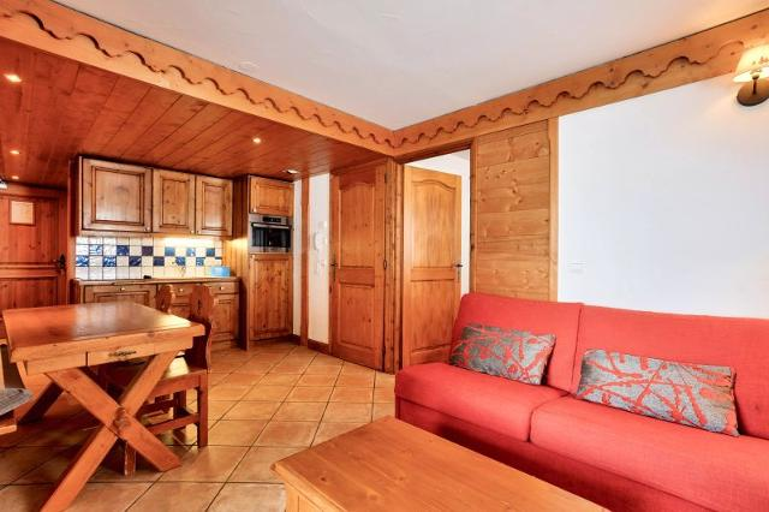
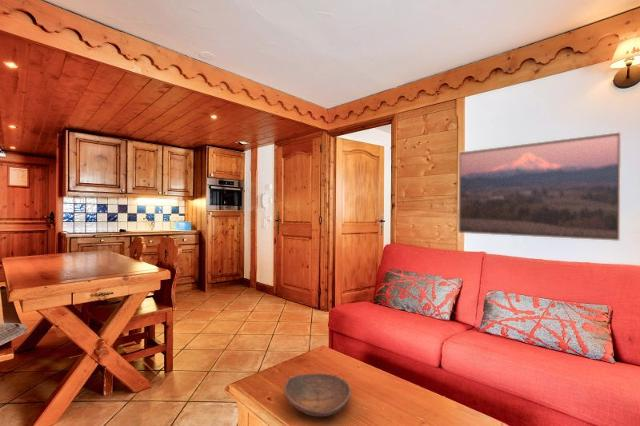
+ decorative bowl (317, 396)
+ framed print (527, 190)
